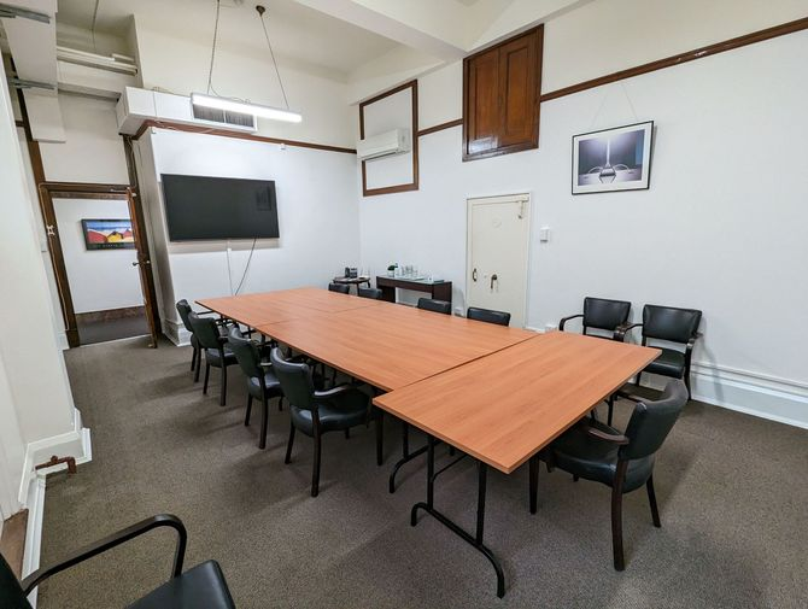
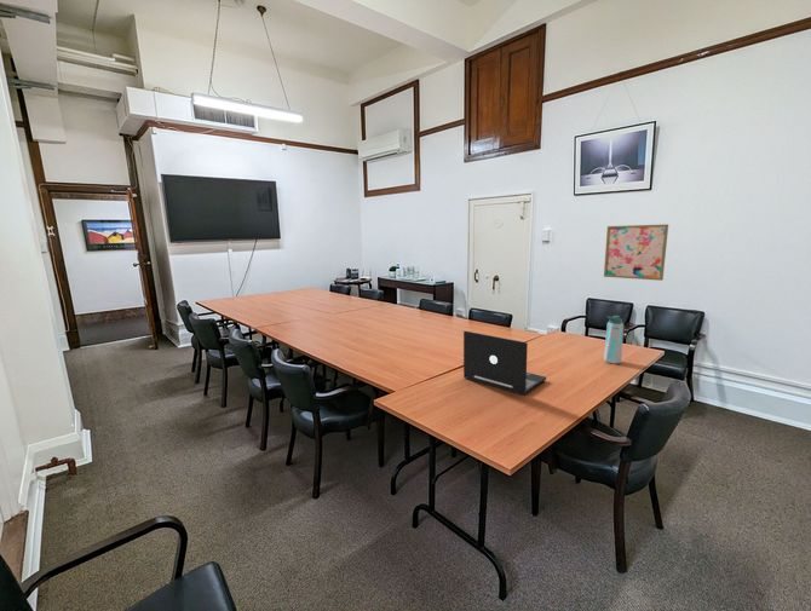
+ wall art (633, 252)
+ laptop (504, 356)
+ water bottle (614, 339)
